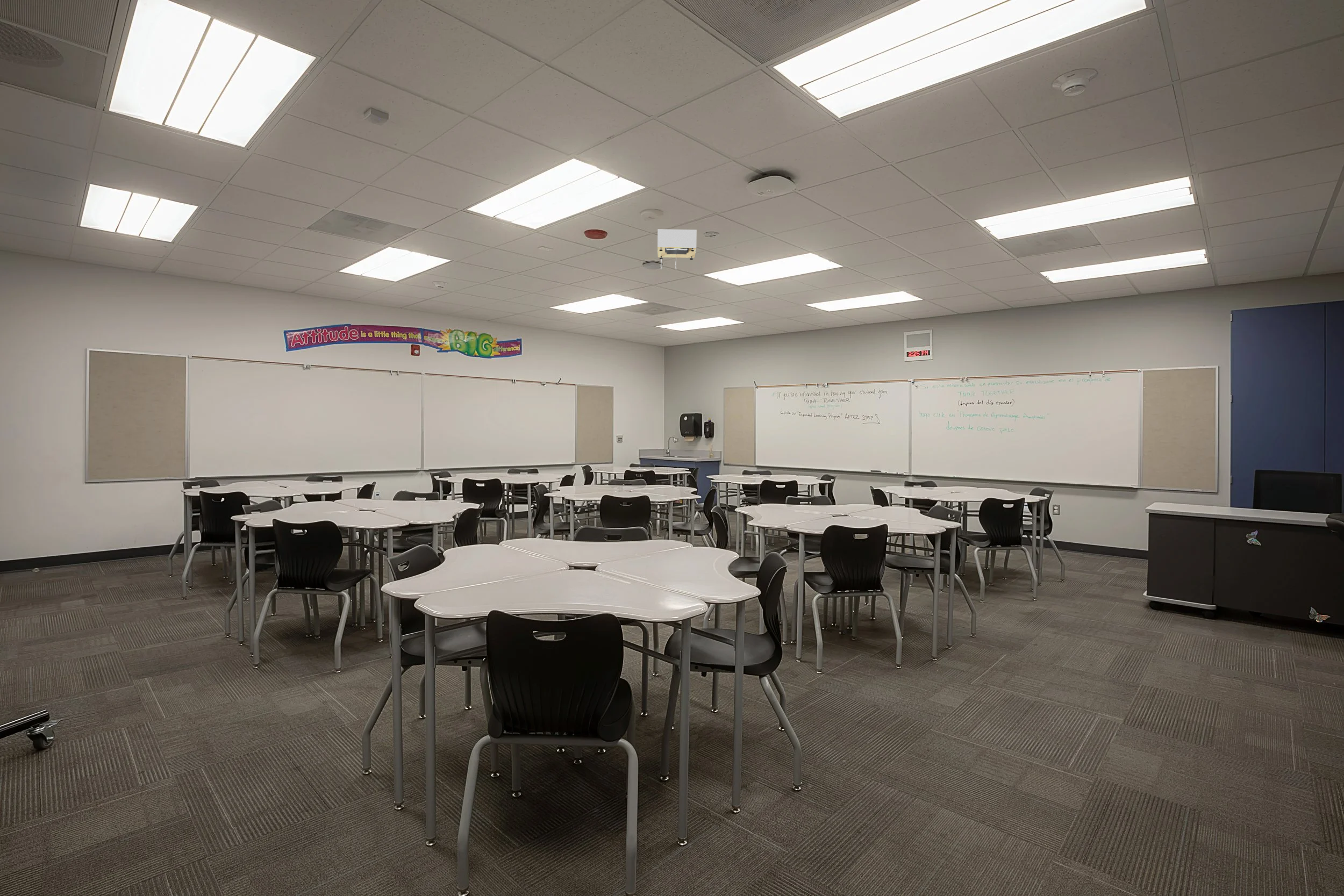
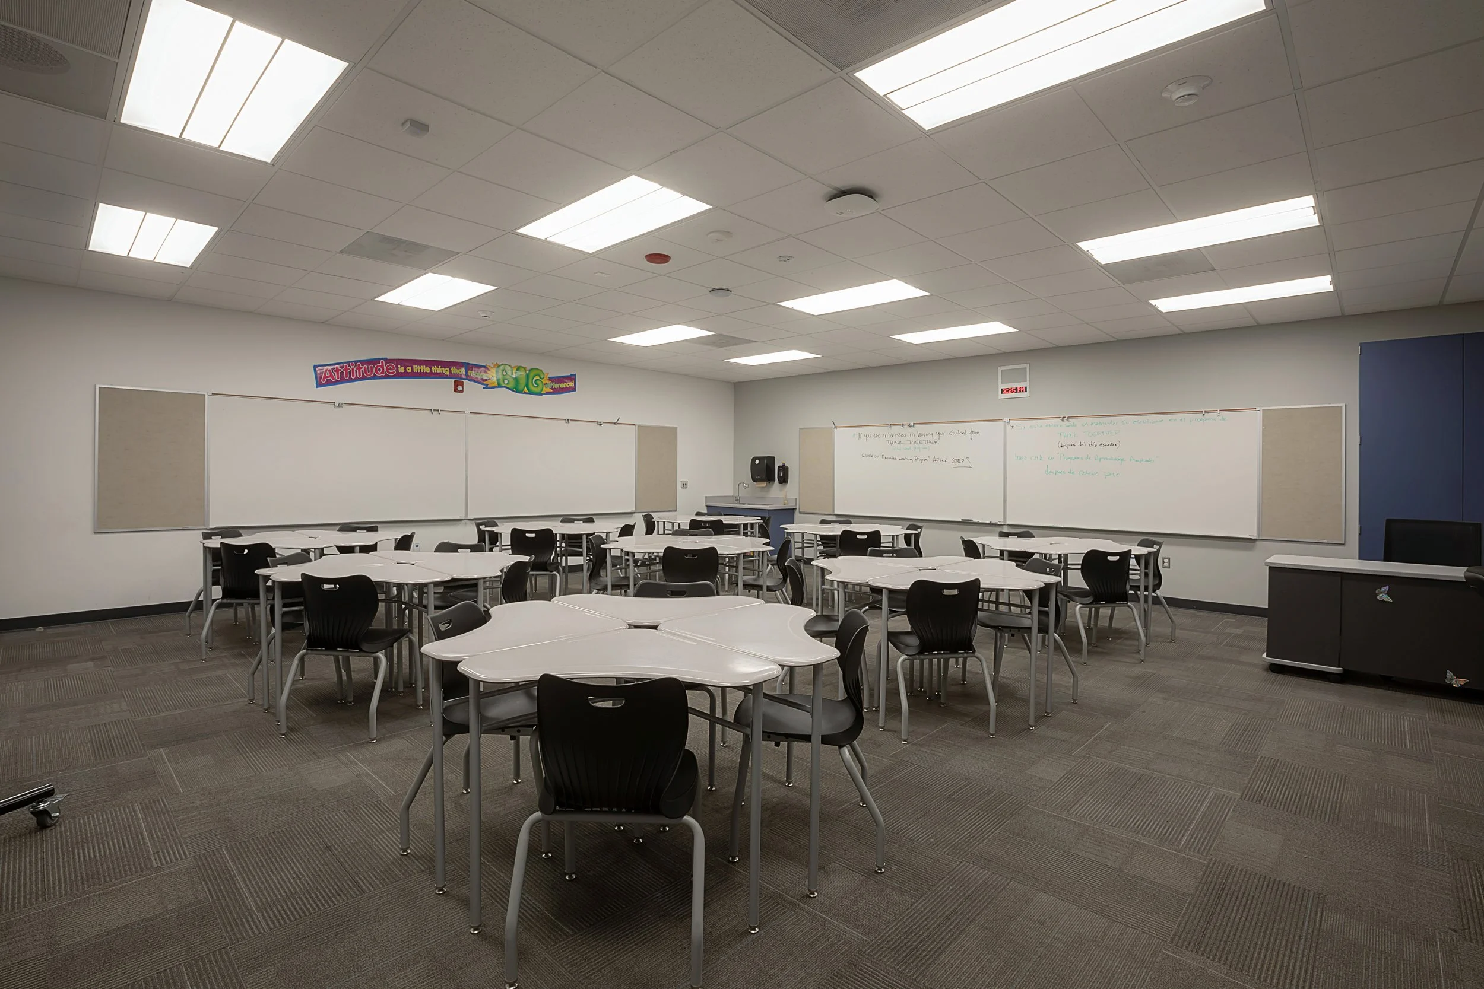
- projector (676, 247)
